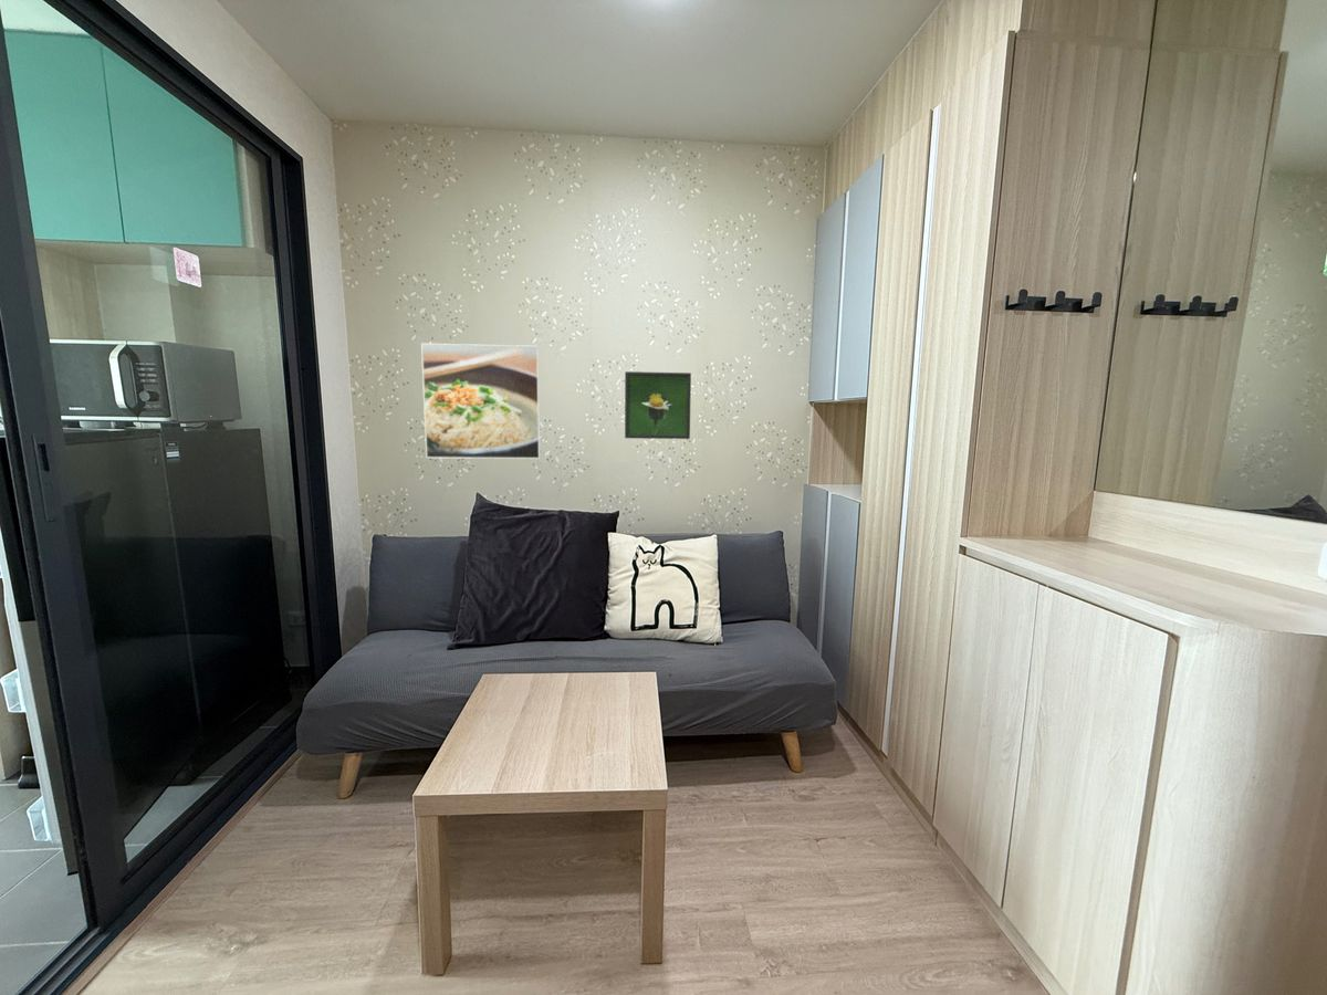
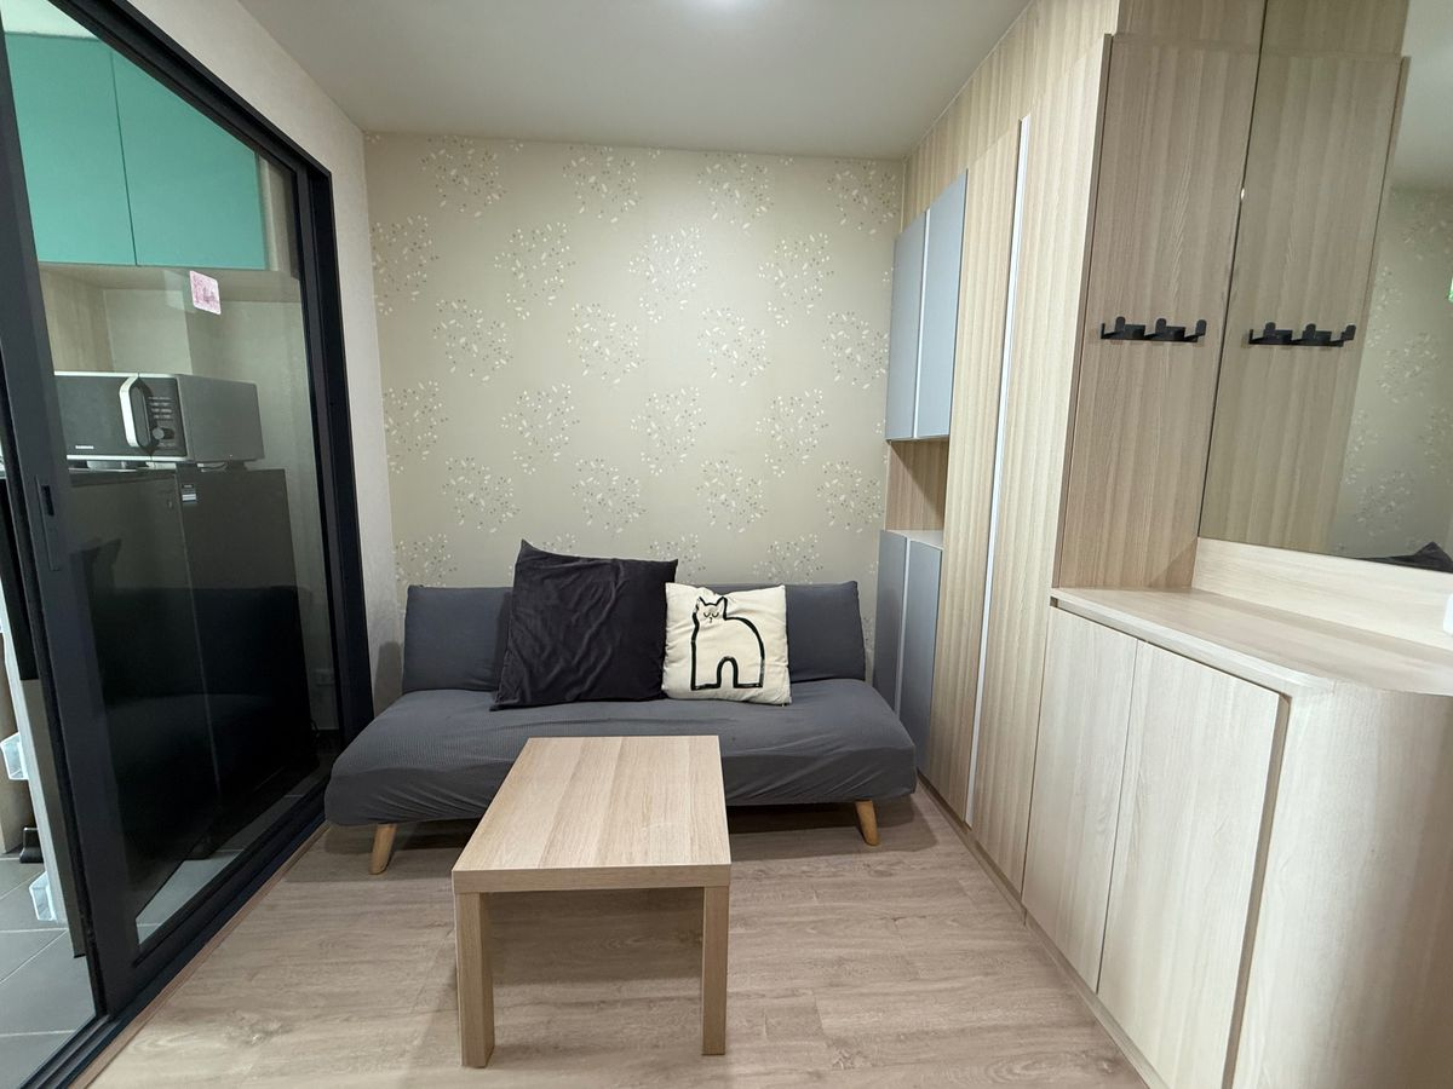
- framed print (482, 401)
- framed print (657, 405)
